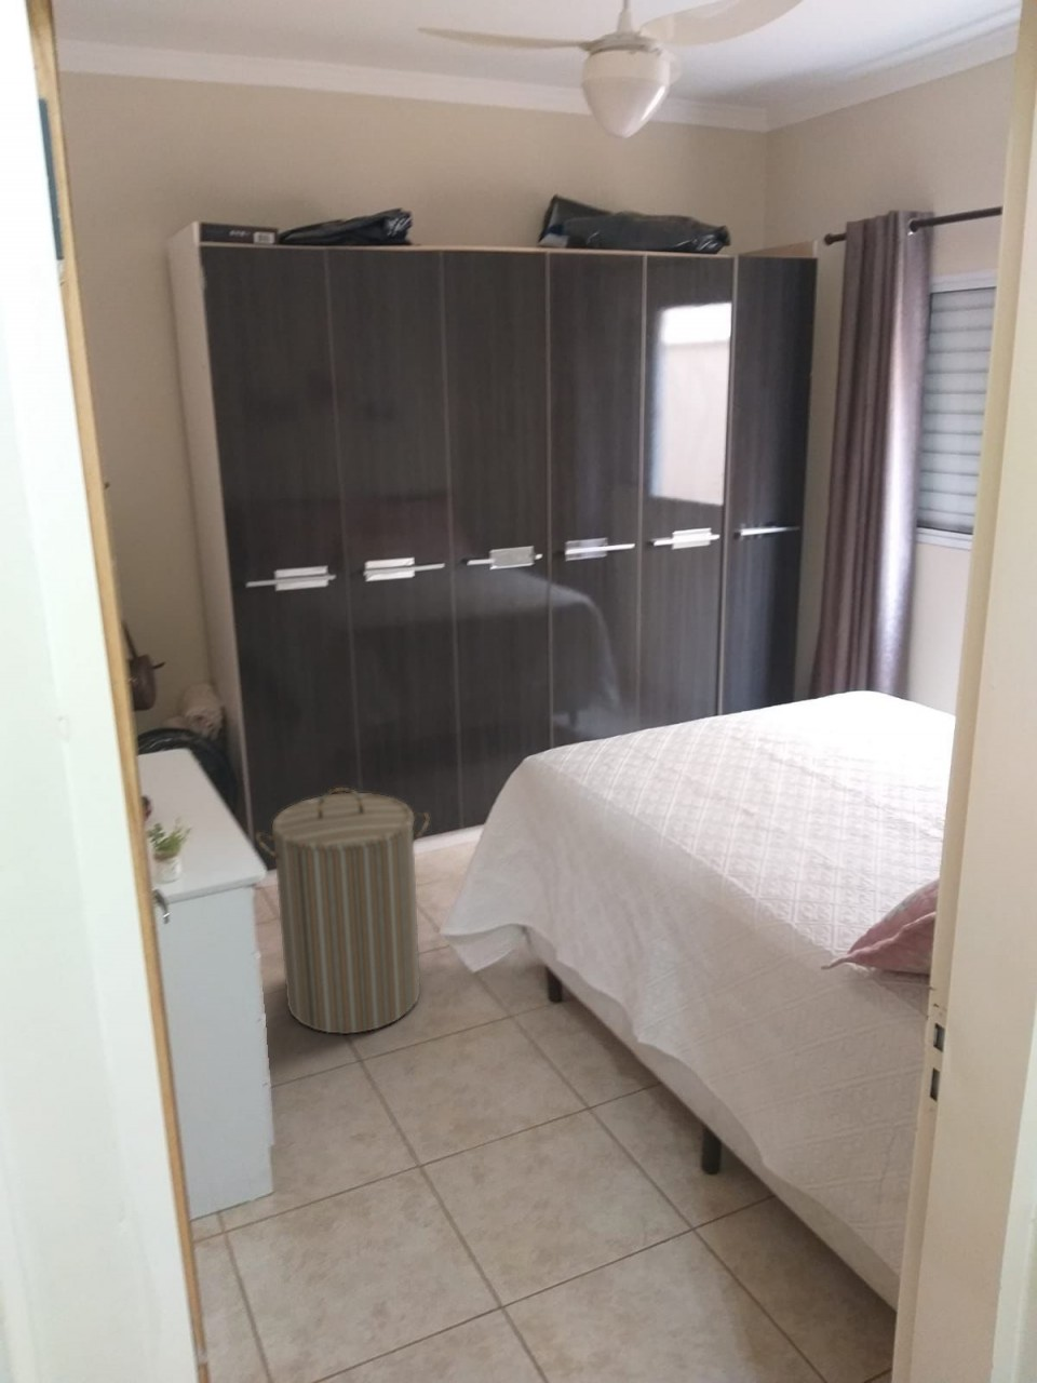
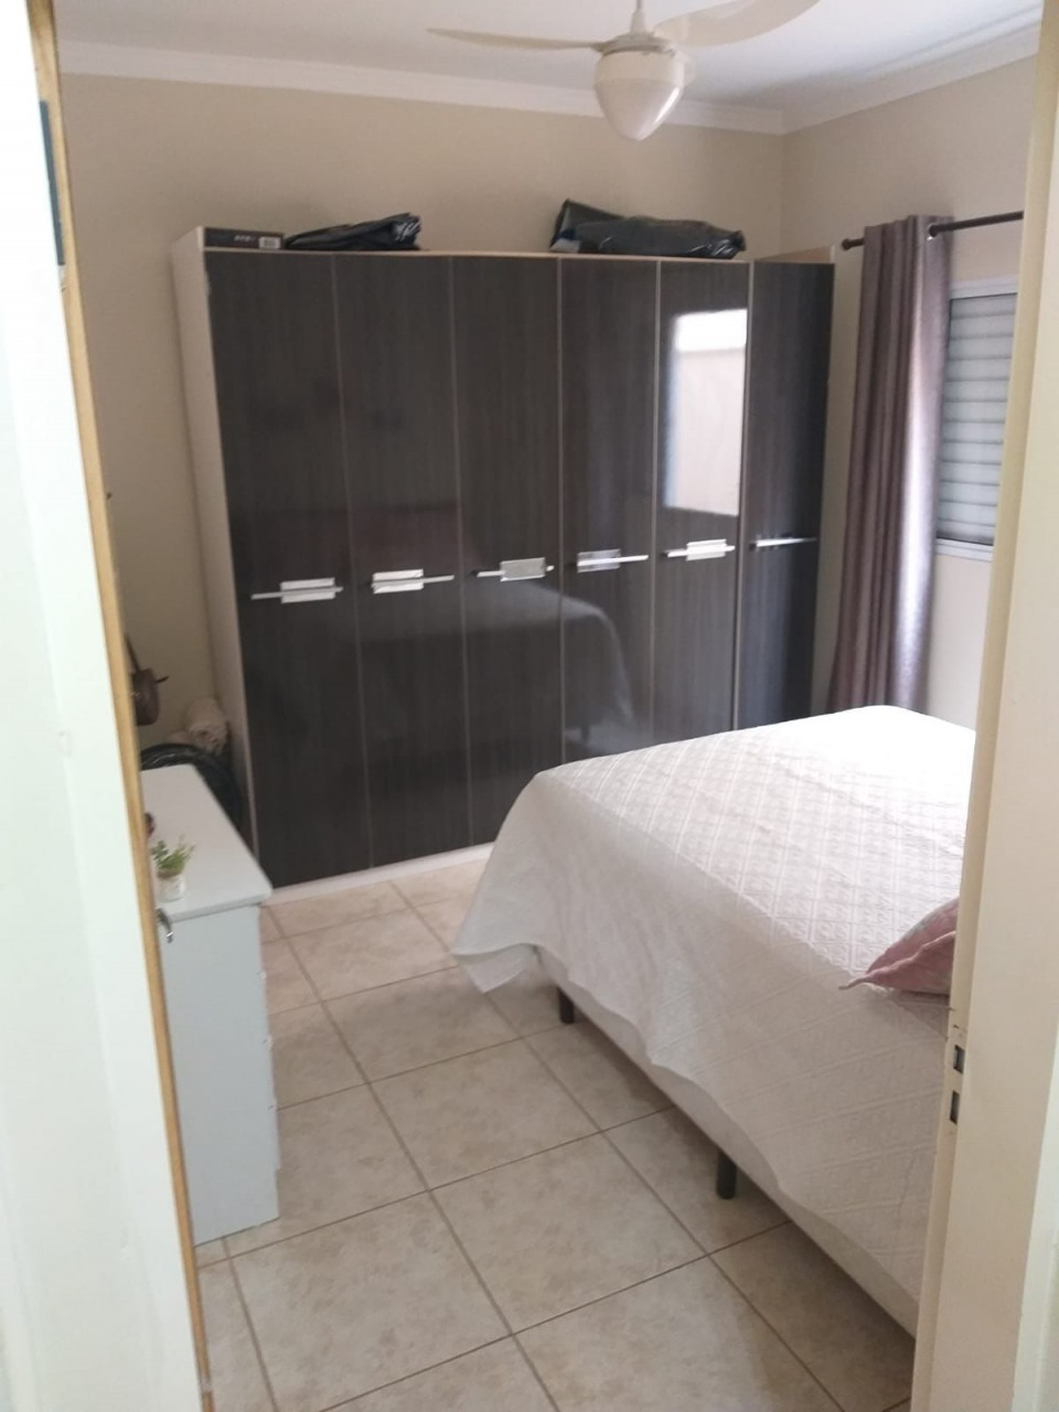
- laundry hamper (347, 895)
